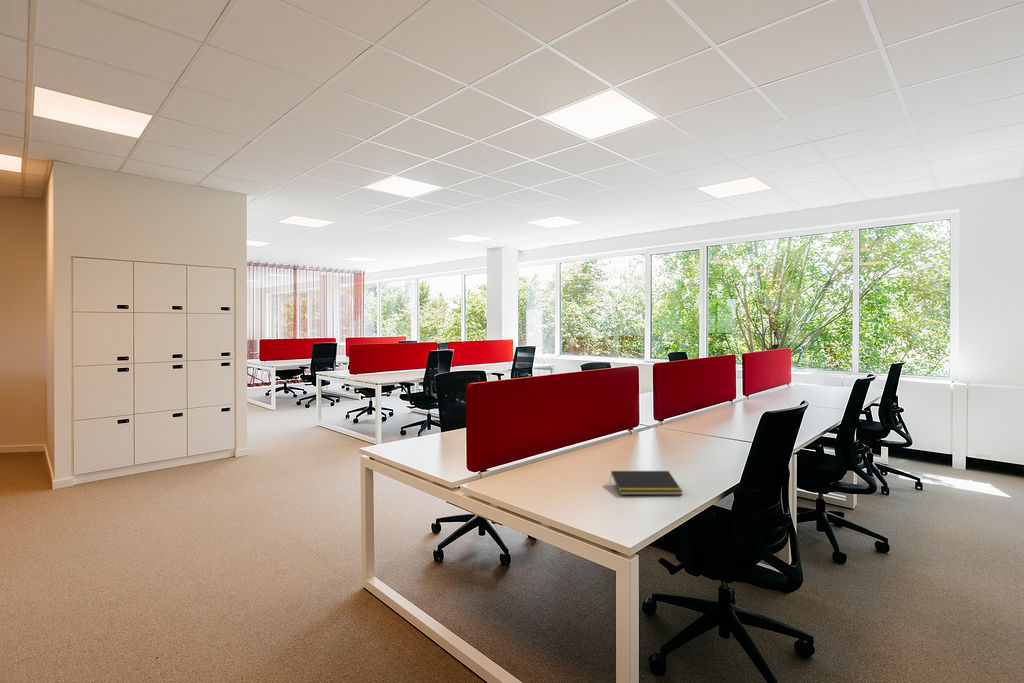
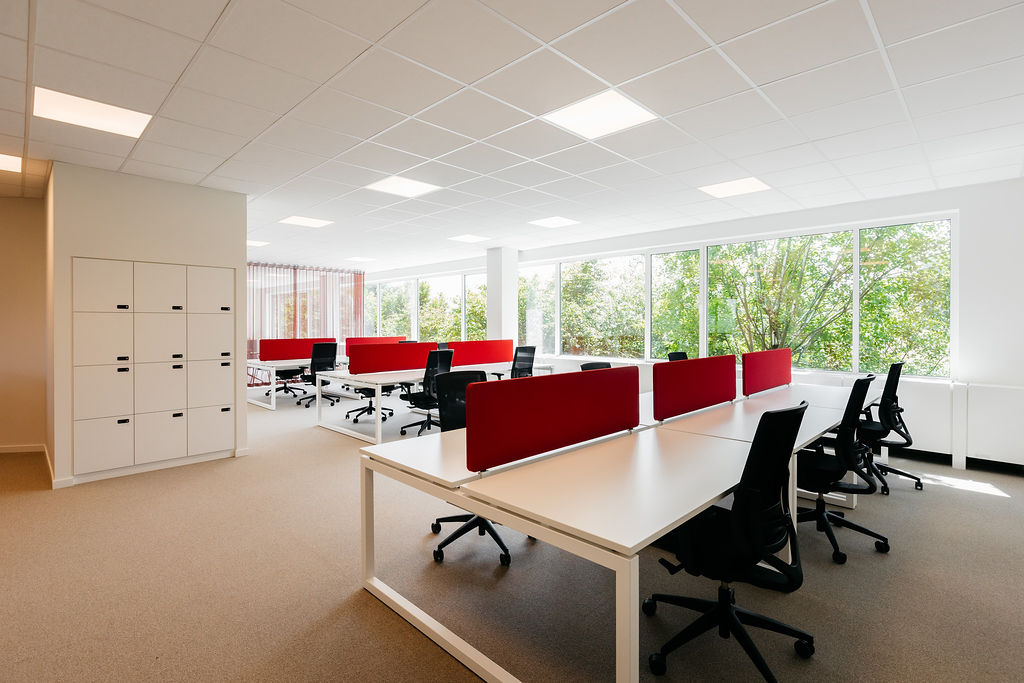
- notepad (645, 482)
